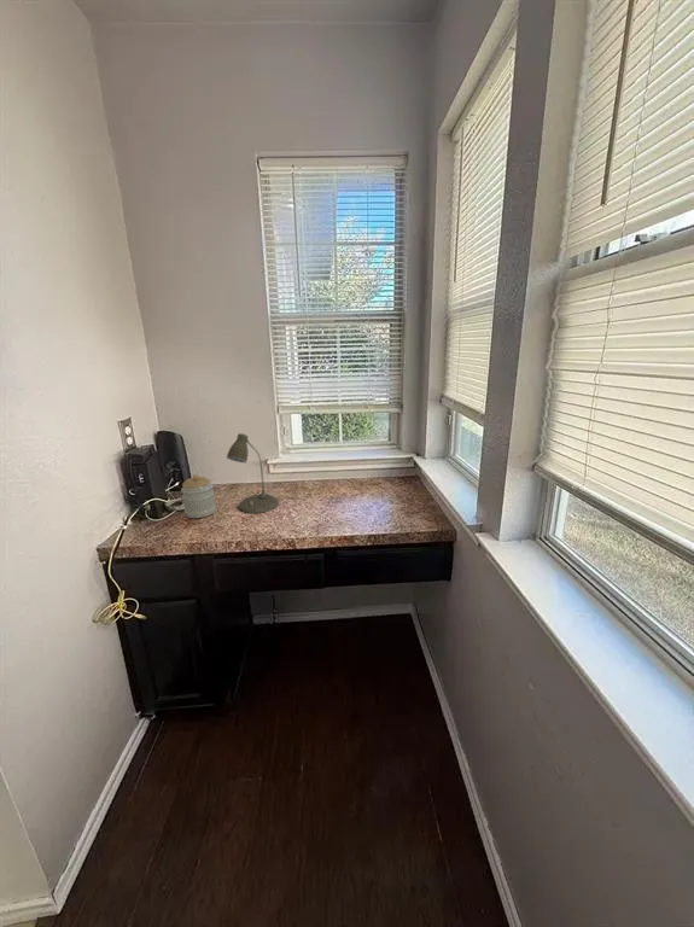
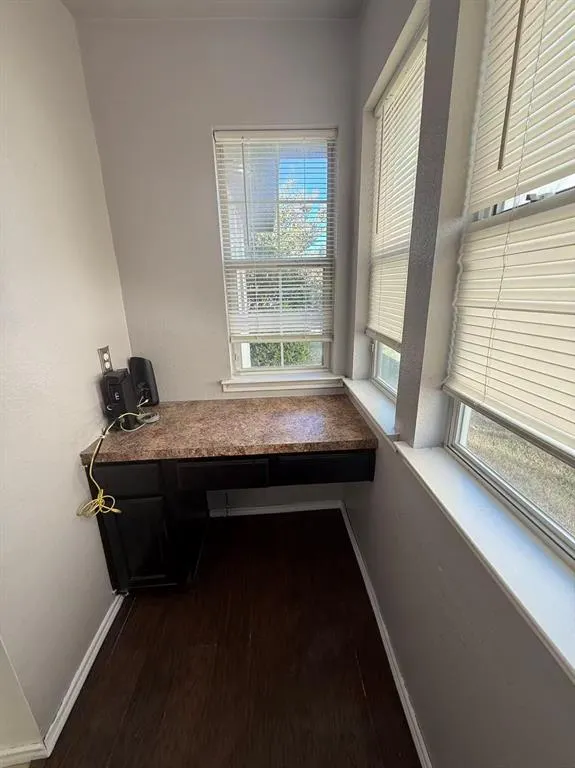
- jar (198, 494)
- desk lamp (261, 470)
